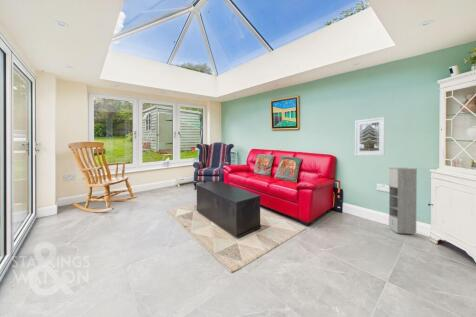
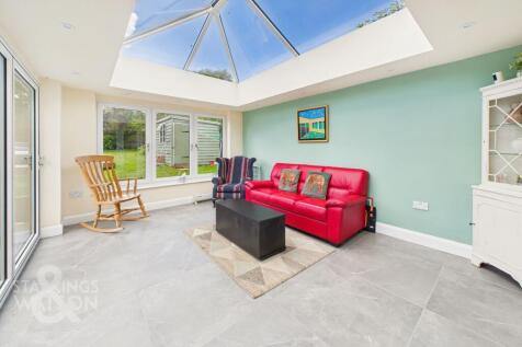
- cabinet (401, 199)
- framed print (369, 137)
